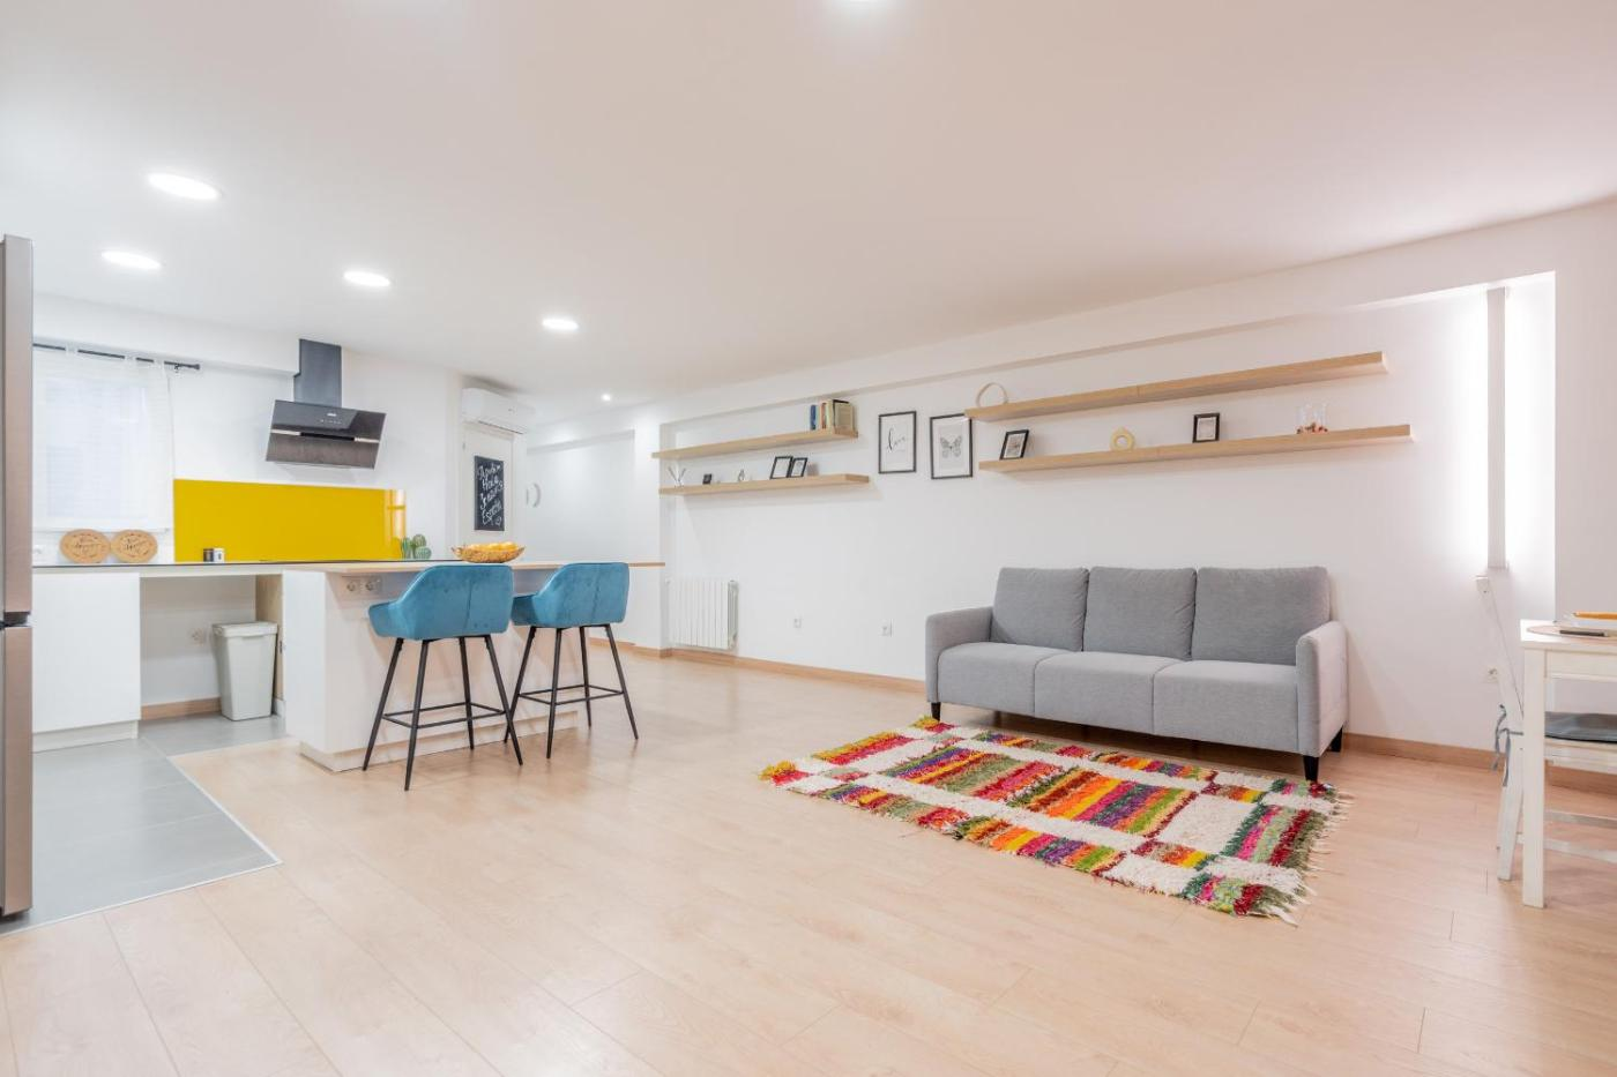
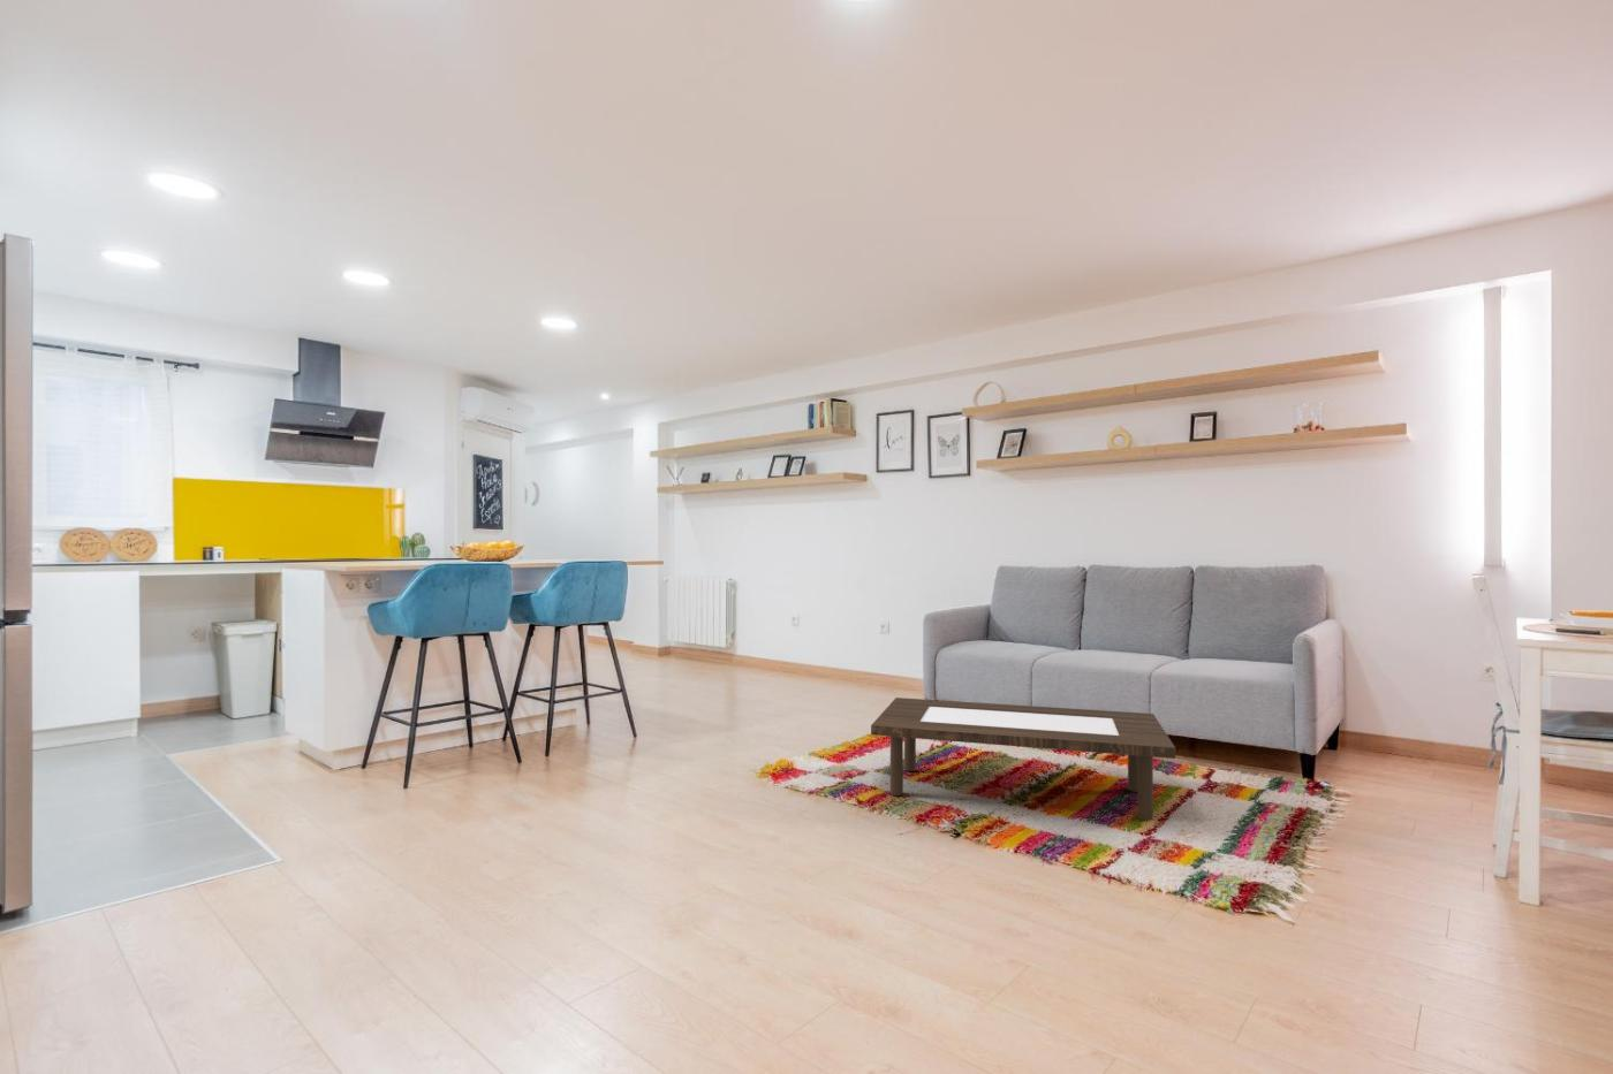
+ coffee table (1019, 746)
